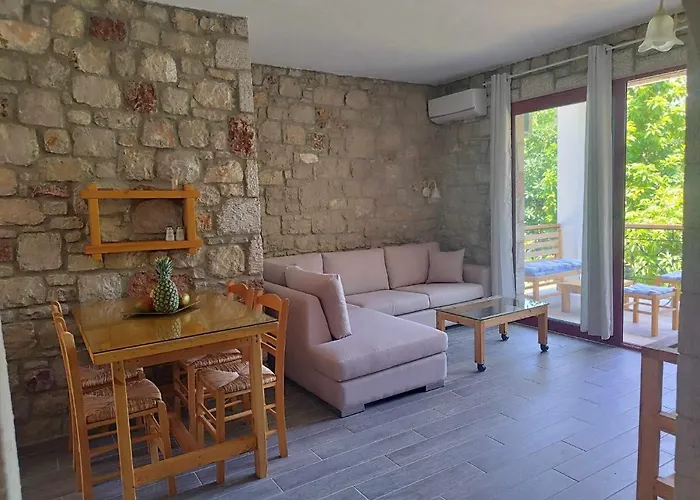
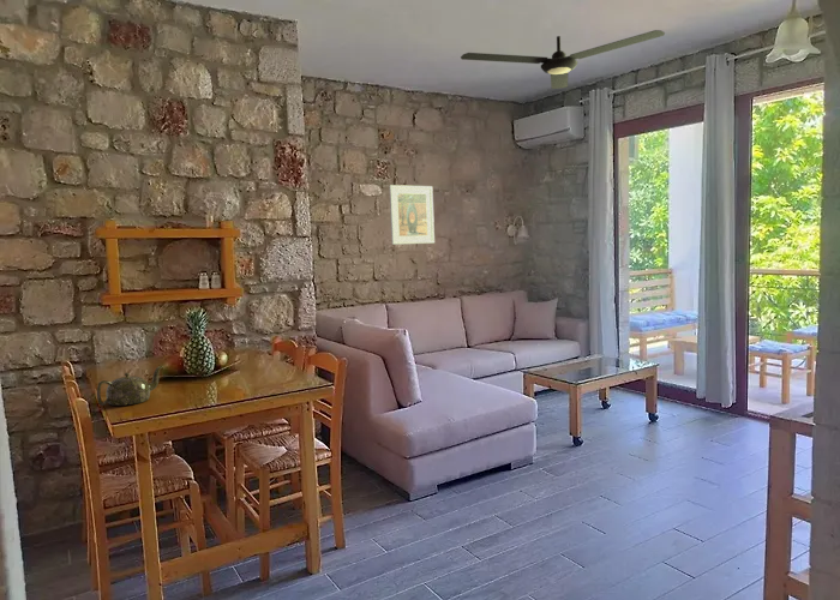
+ ceiling fan (558, 61)
+ teapot (131, 385)
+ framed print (412, 215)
